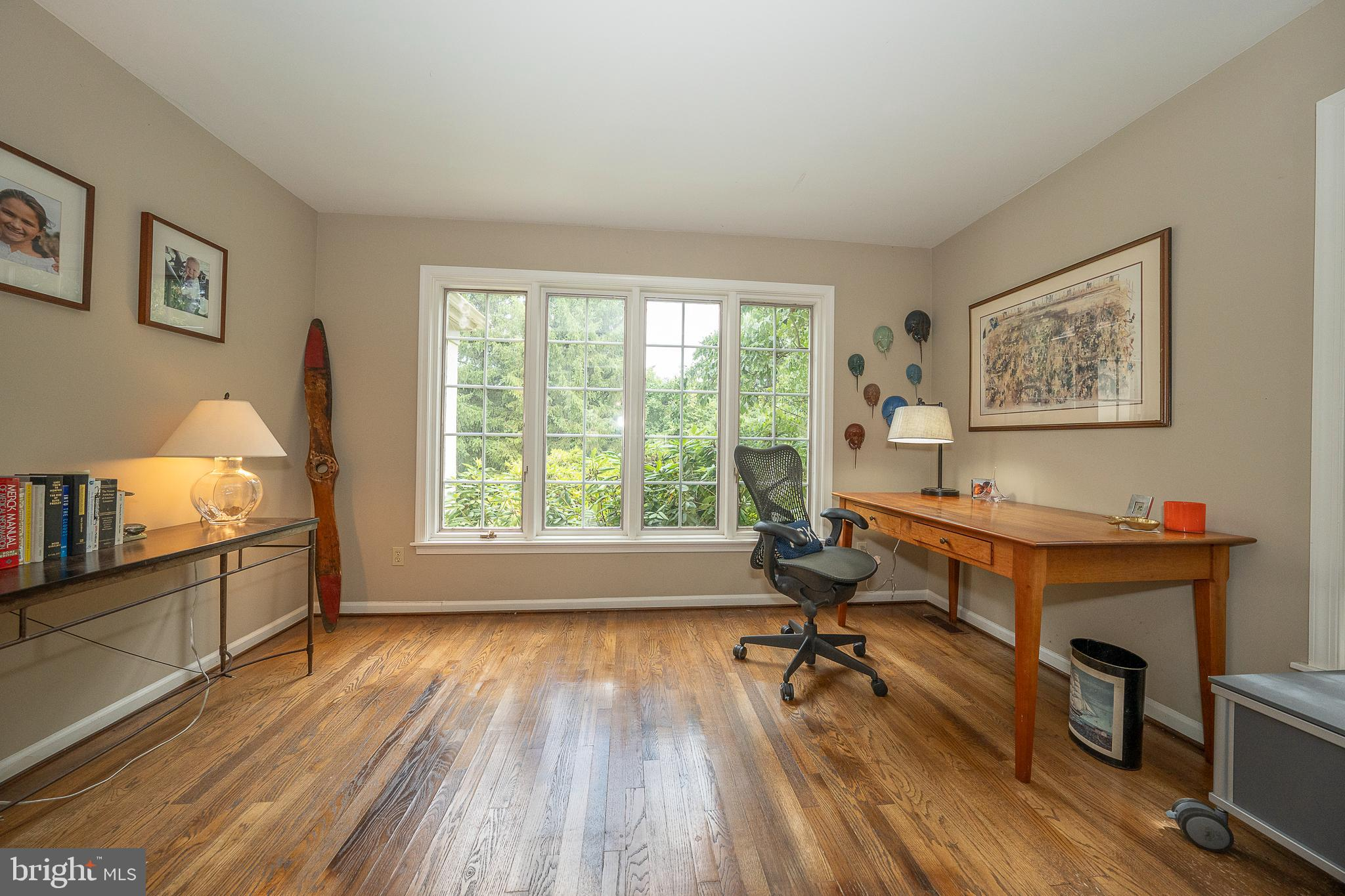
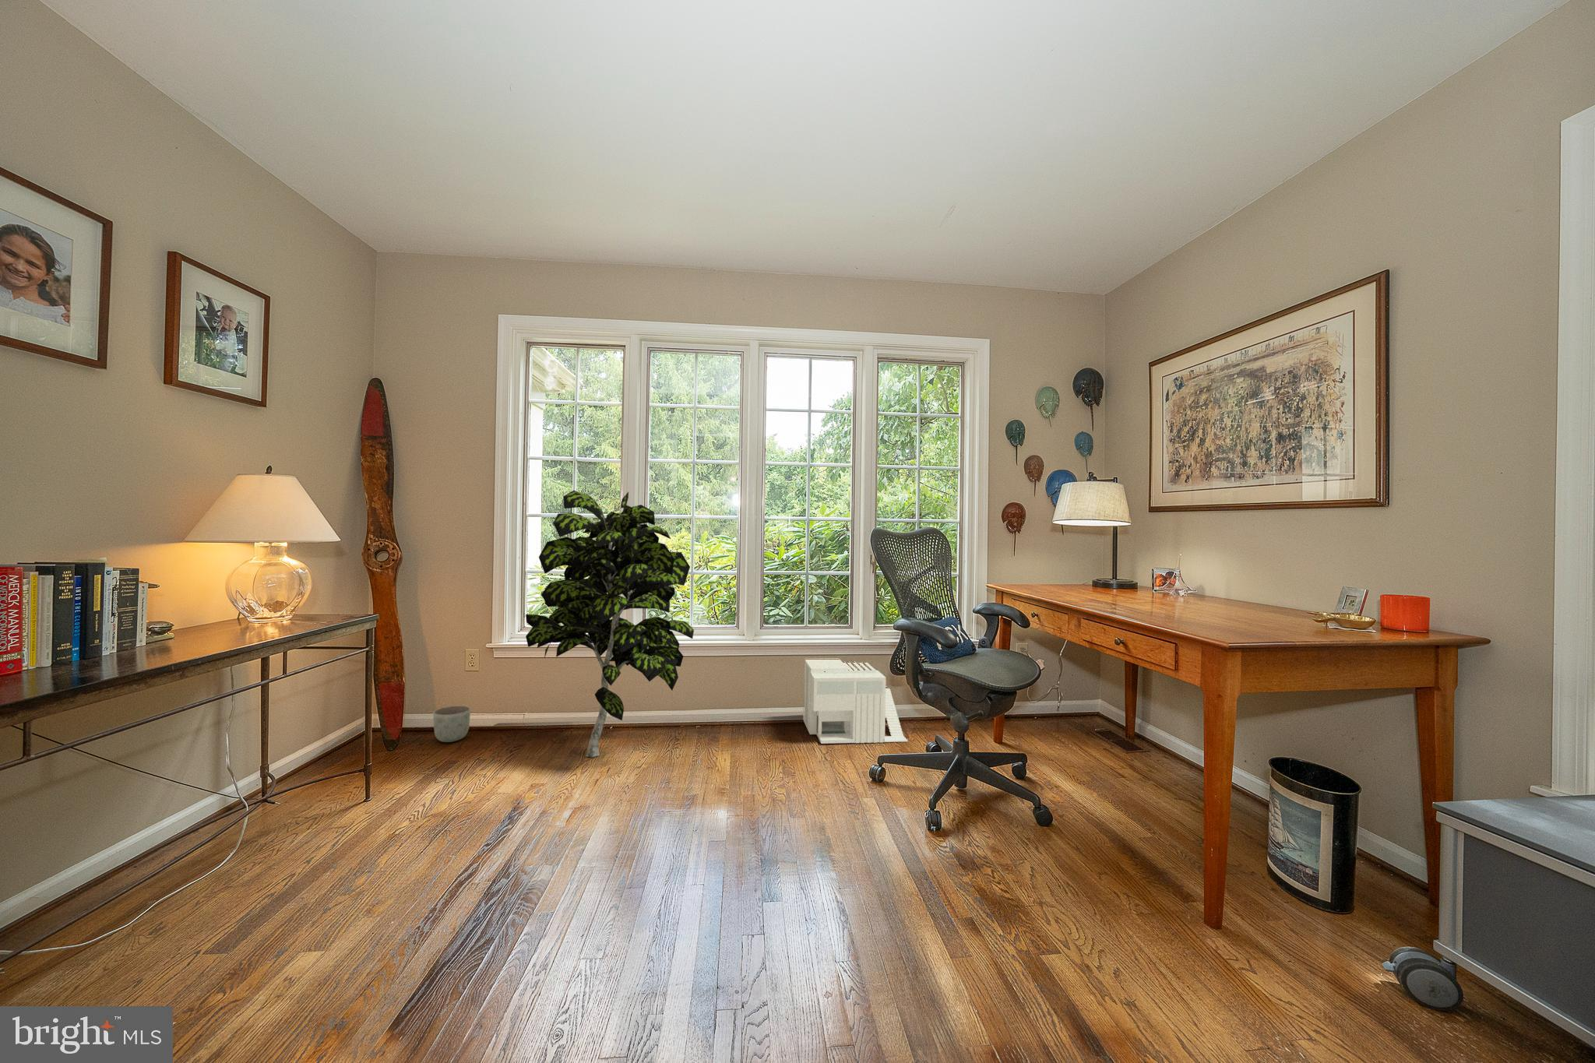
+ indoor plant (612, 622)
+ architectural model (853, 698)
+ planter (452, 724)
